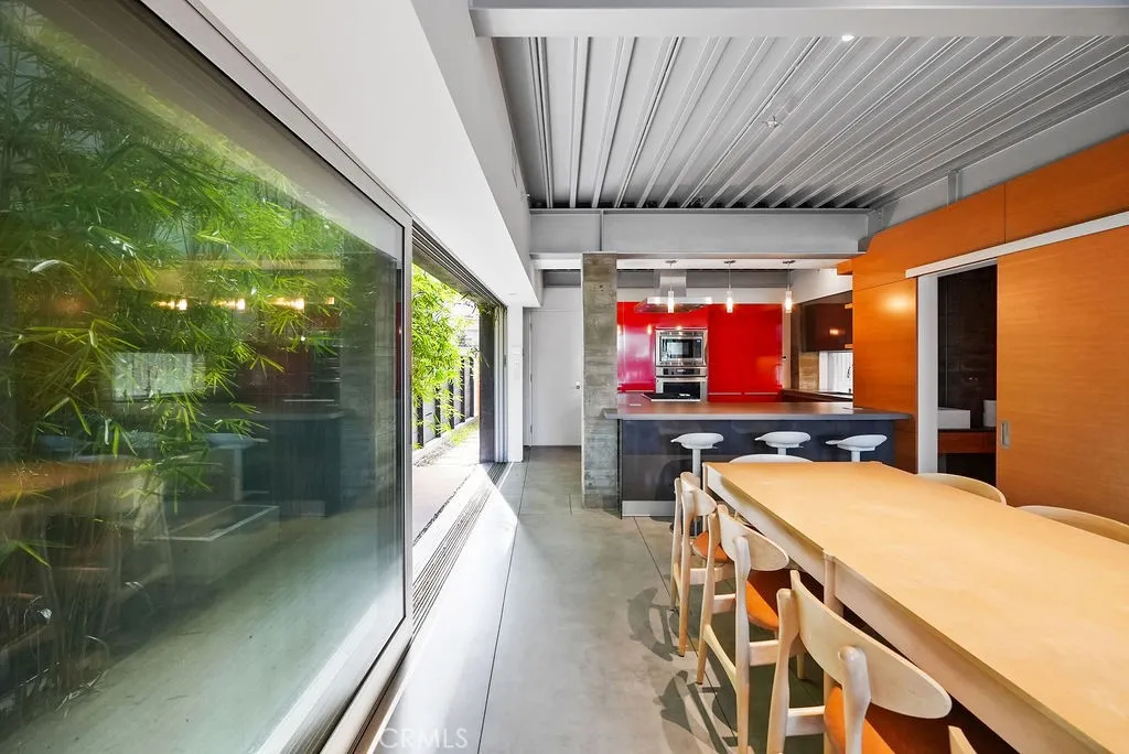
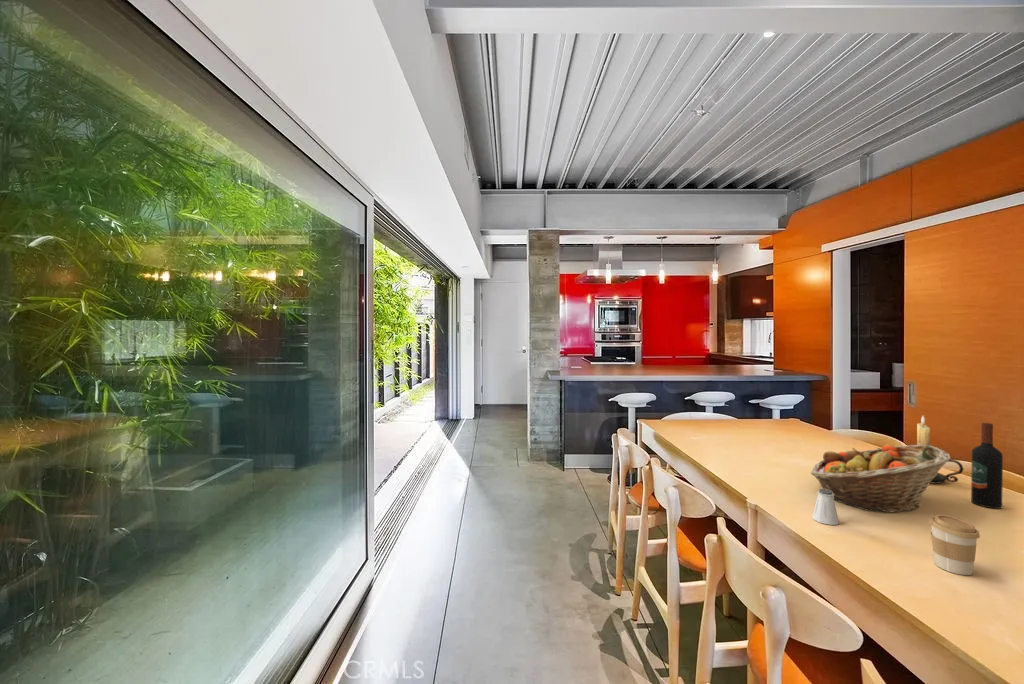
+ wine bottle (986, 464)
+ saltshaker (825, 505)
+ candle holder (930, 445)
+ fruit basket (875, 471)
+ coffee cup (953, 543)
